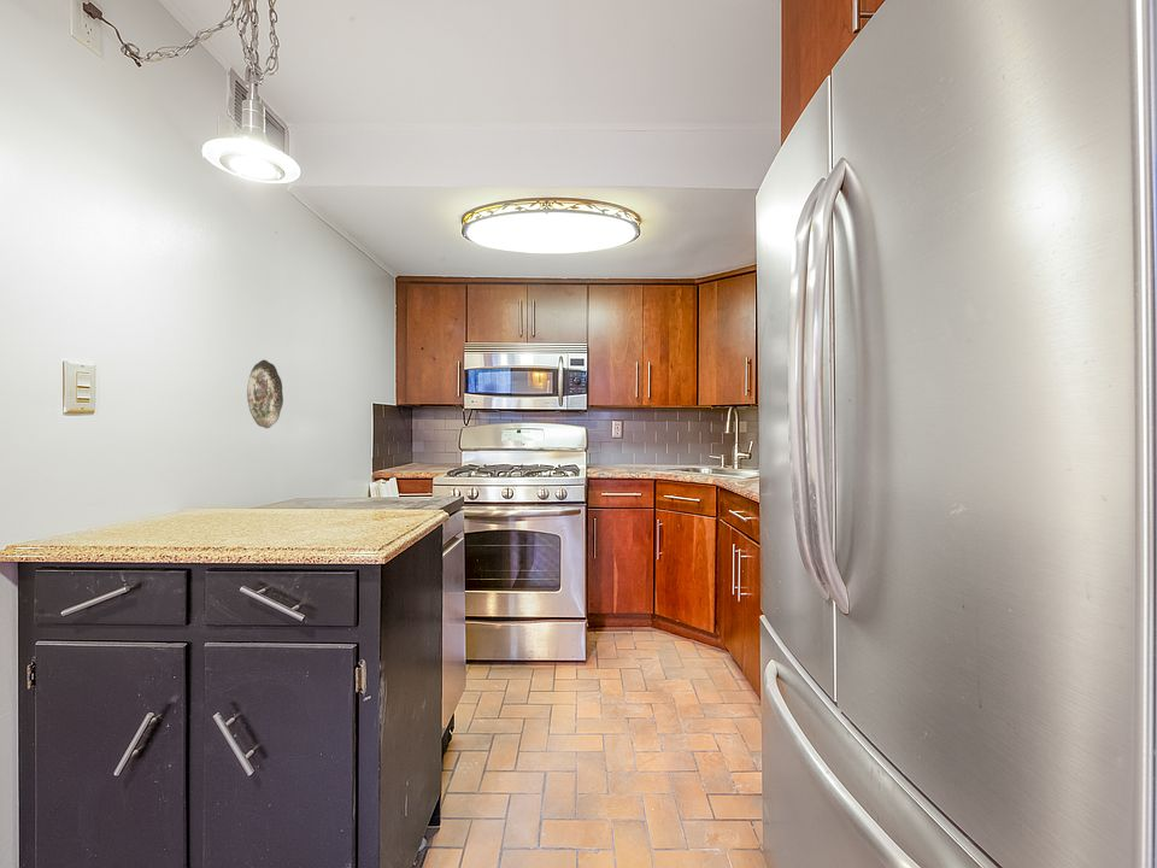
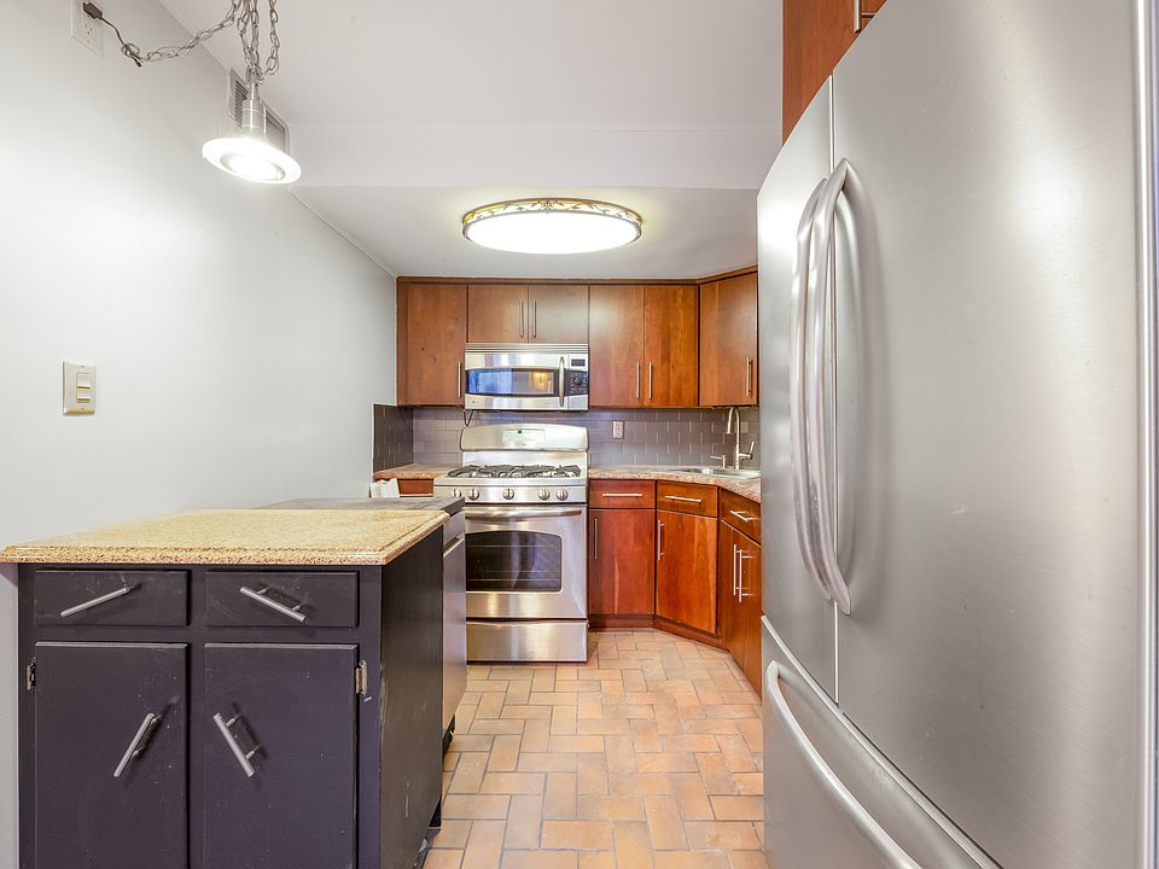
- decorative plate (263, 394)
